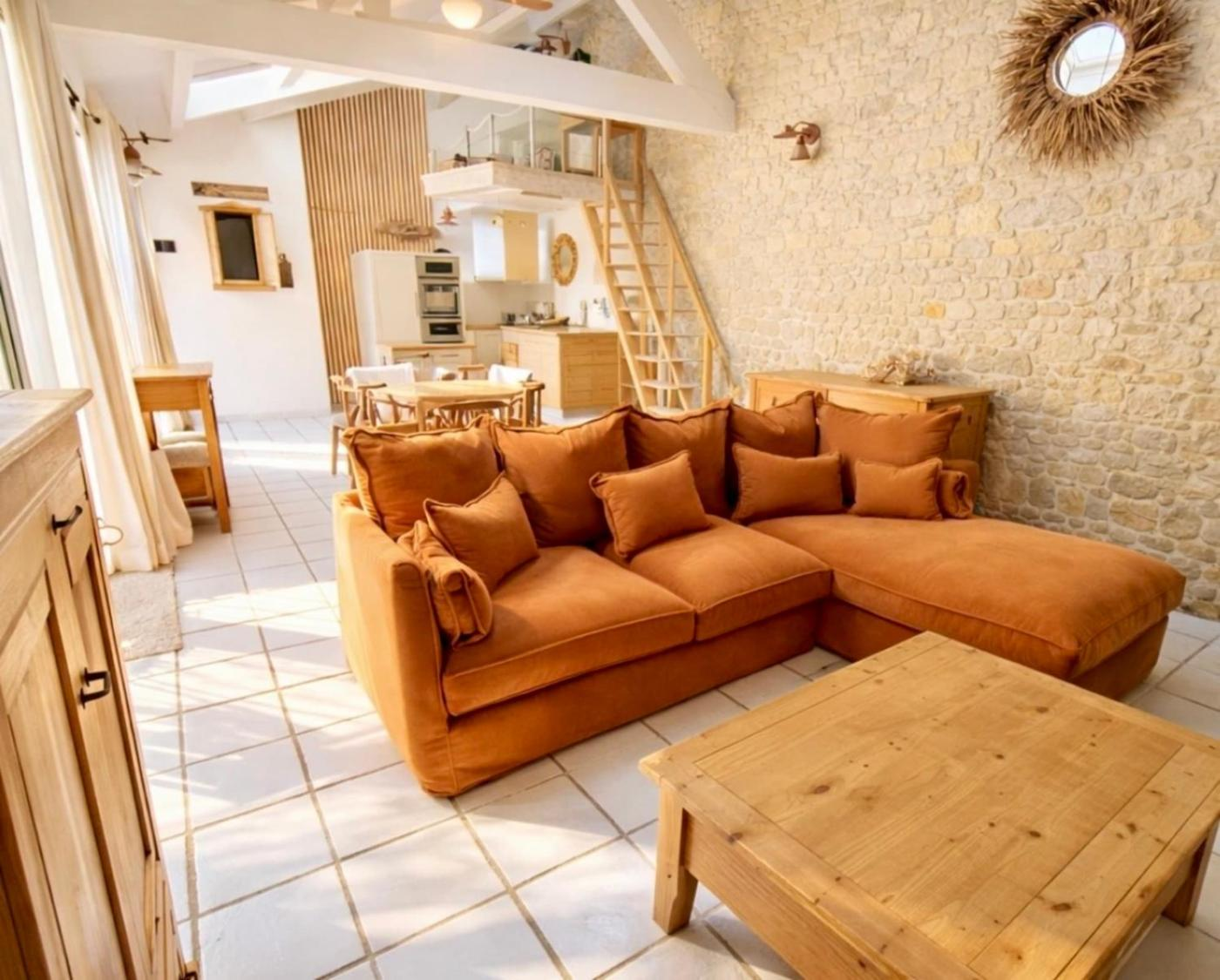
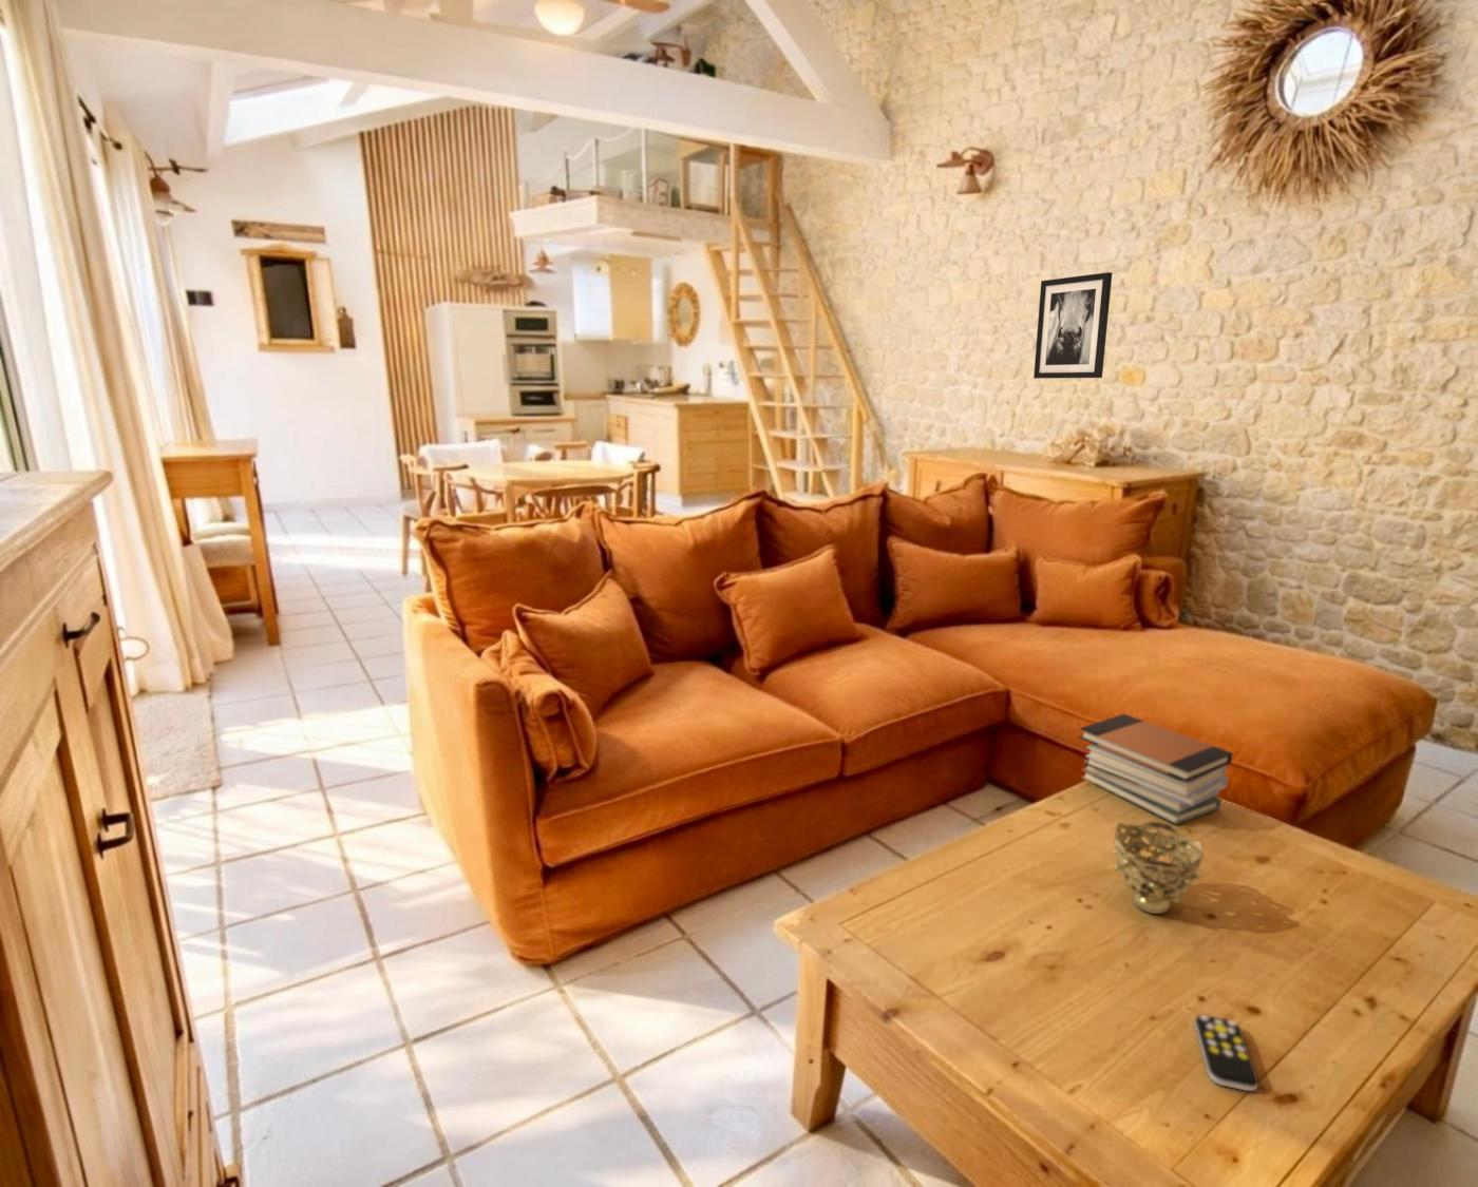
+ decorative bowl (1153, 872)
+ wall art (1071, 328)
+ book stack (1152, 767)
+ remote control (1225, 1050)
